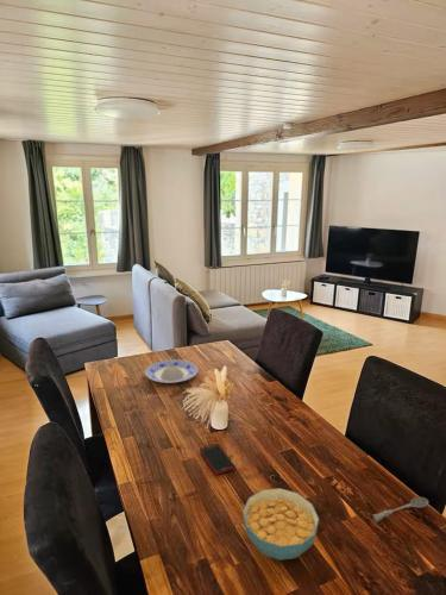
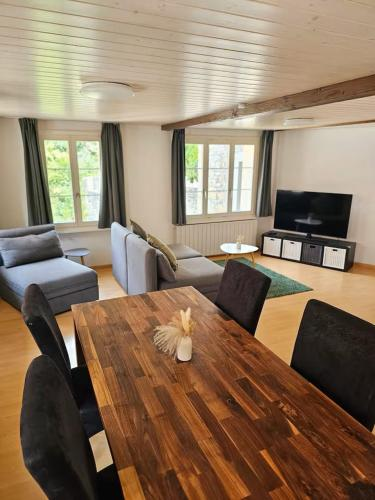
- plate (171, 370)
- cereal bowl (279, 530)
- soupspoon (401, 507)
- cell phone (216, 458)
